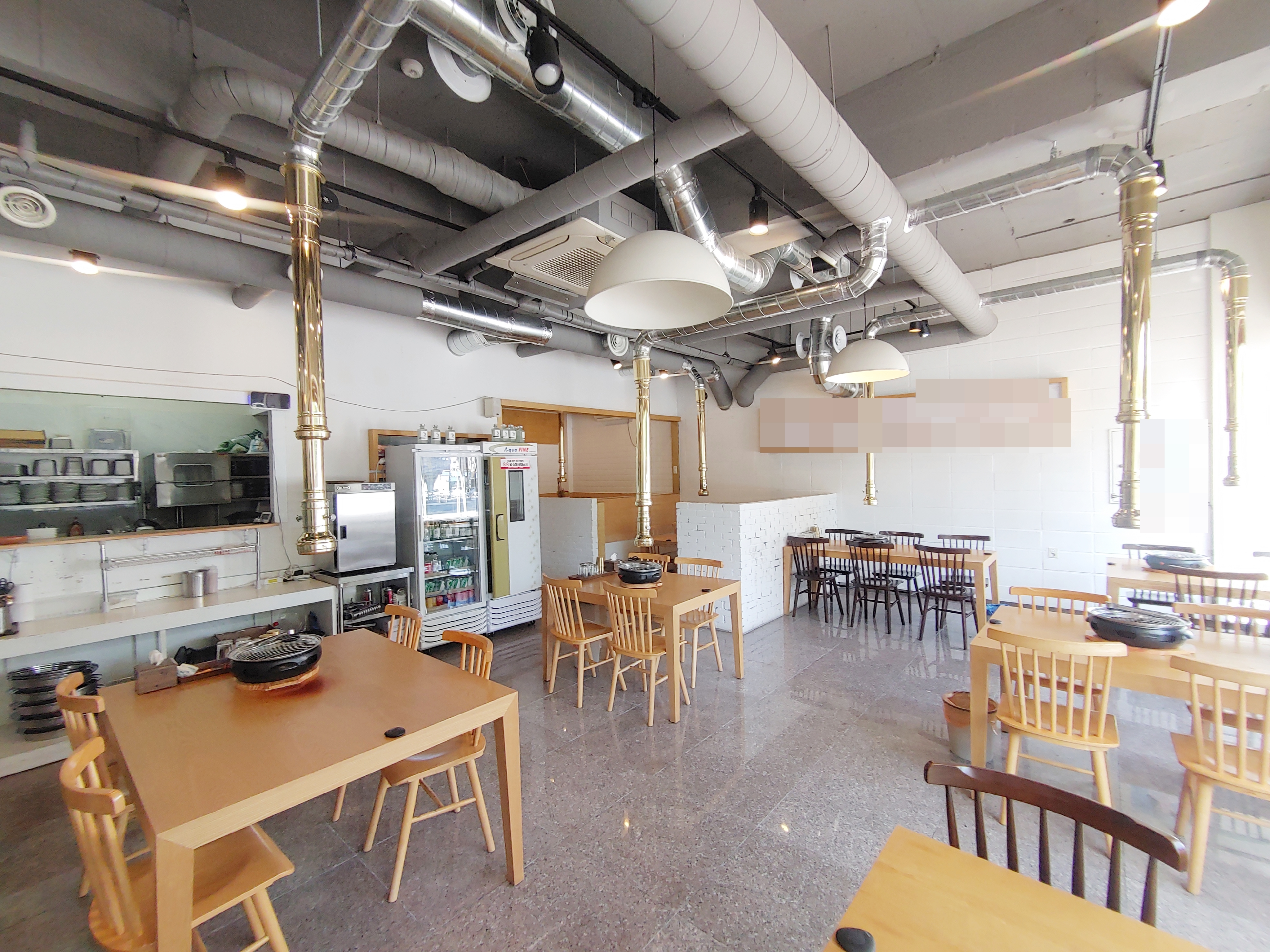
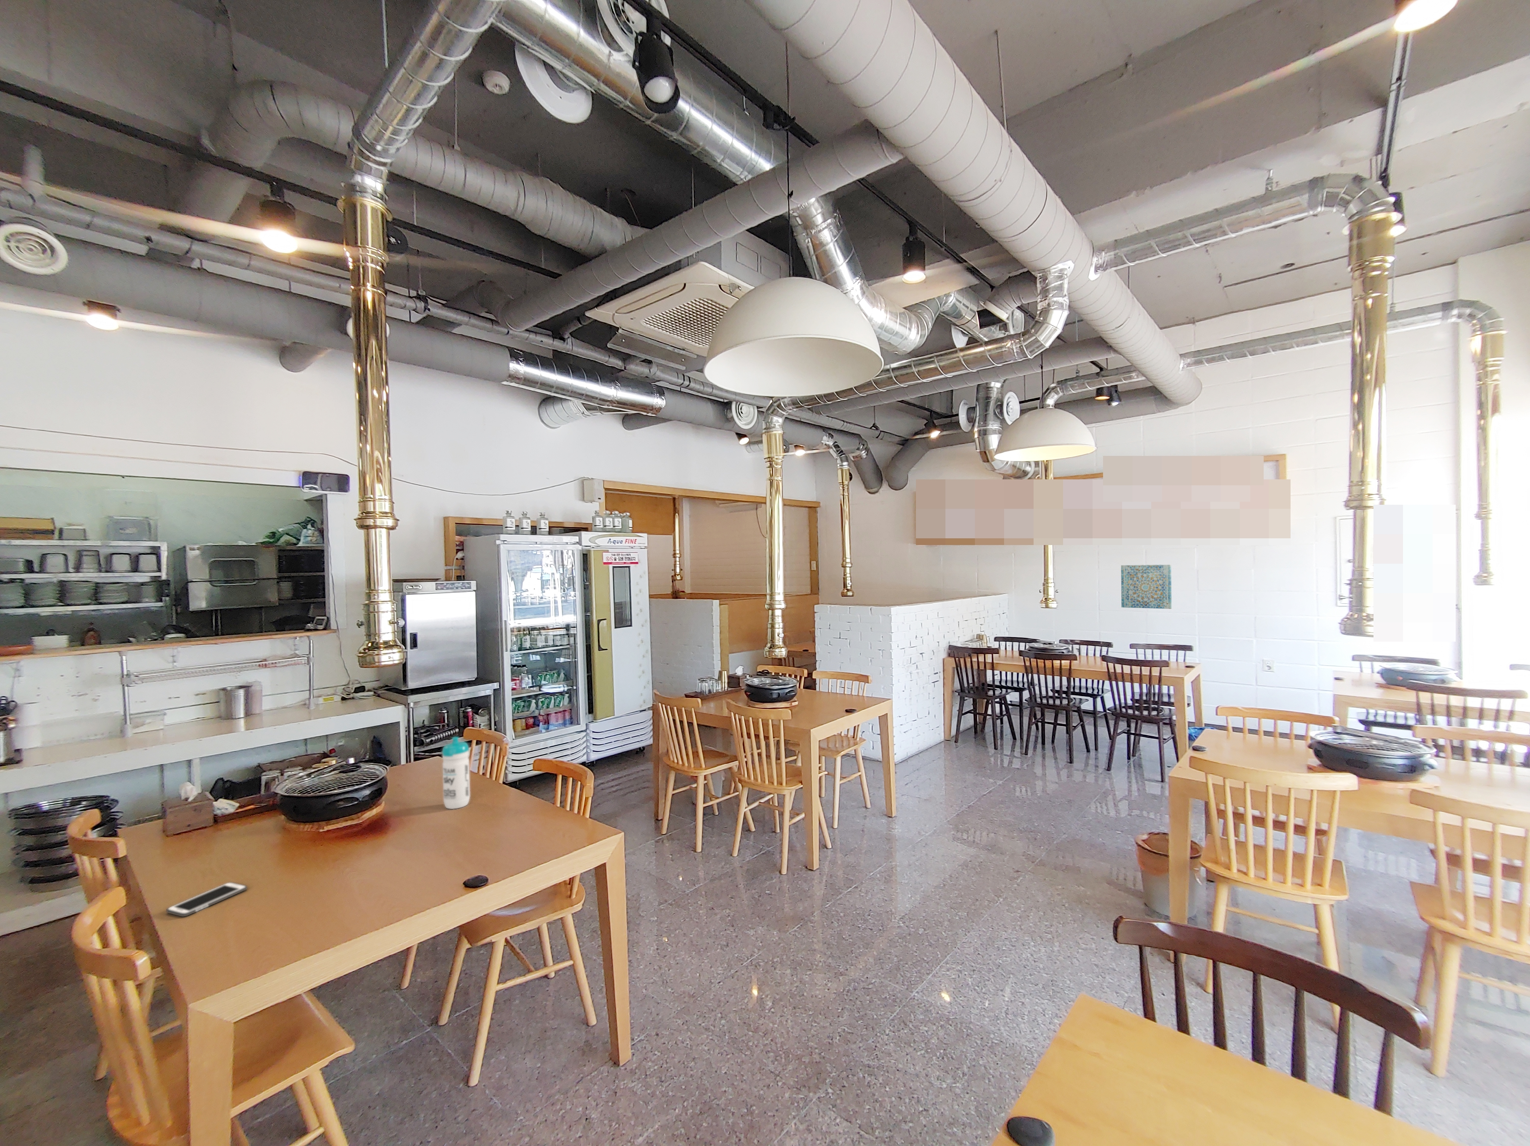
+ wall art (1146, 586)
+ cell phone (208, 899)
+ water bottle (457, 772)
